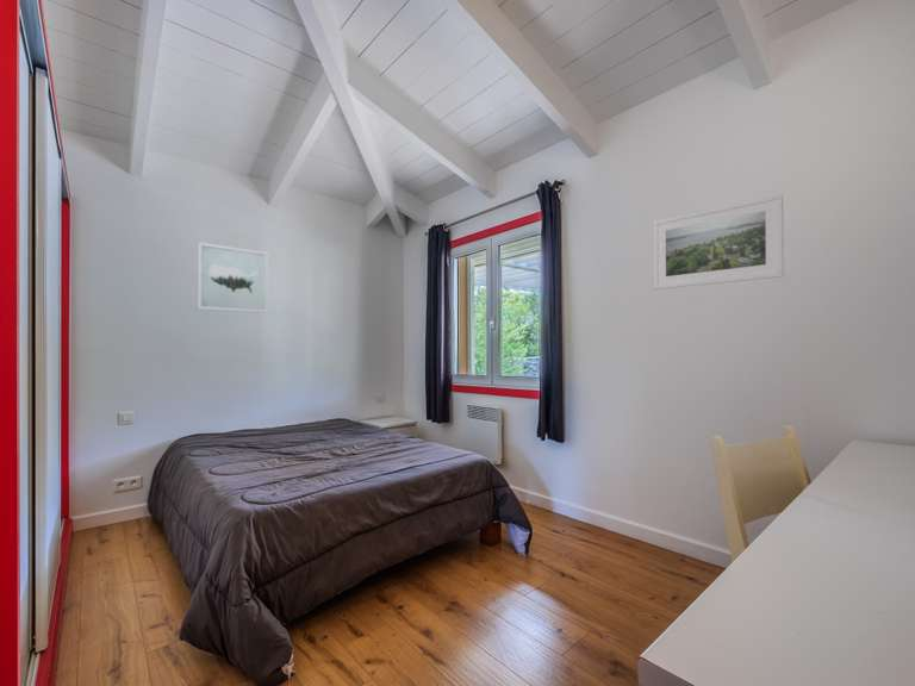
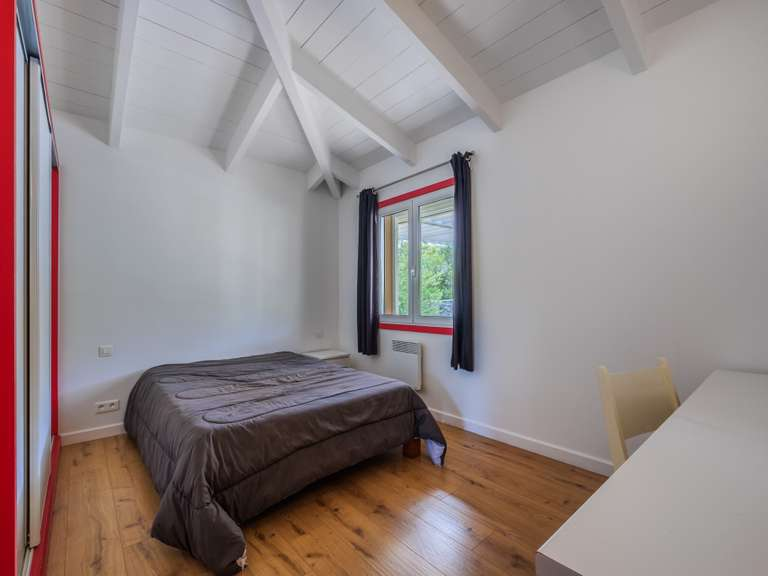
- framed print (711, 245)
- wall art (234, 279)
